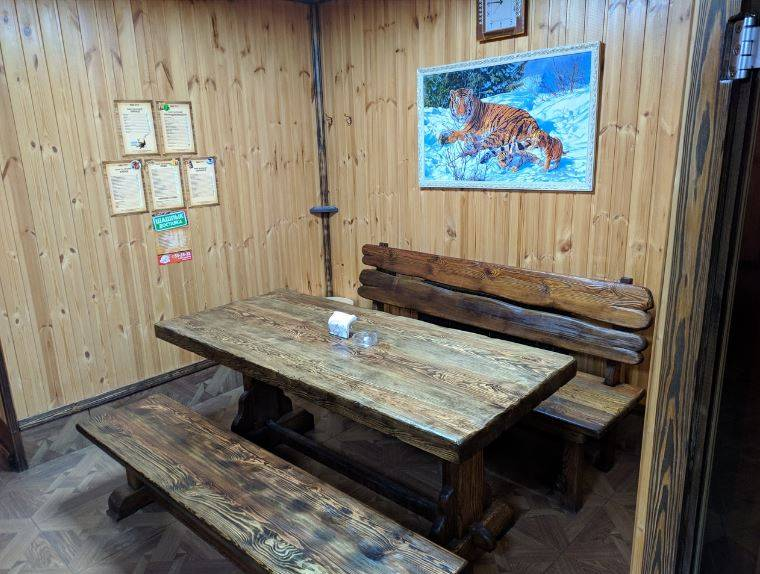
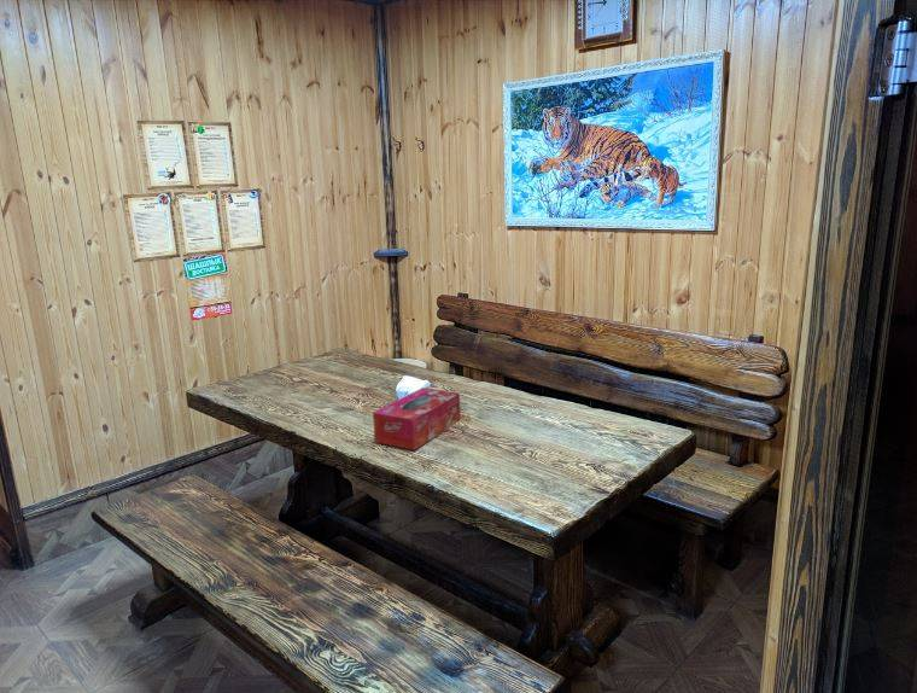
+ tissue box (417, 417)
